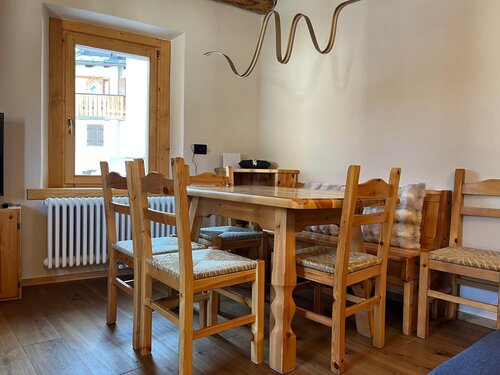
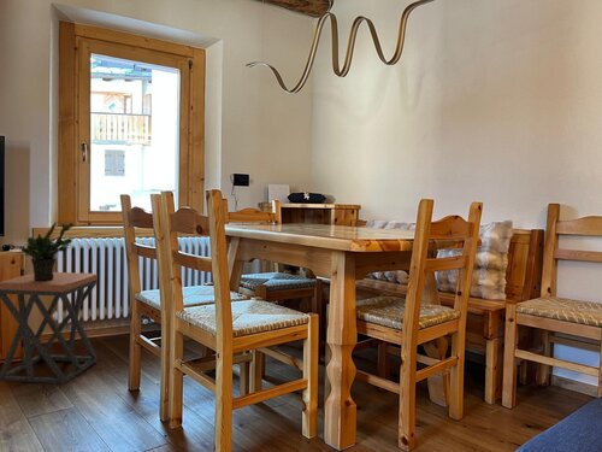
+ potted plant (53, 250)
+ stool (51, 324)
